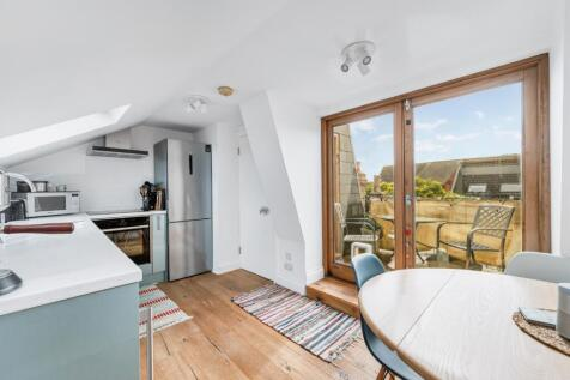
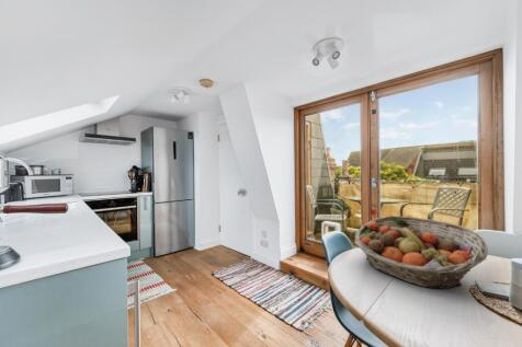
+ fruit basket (410, 245)
